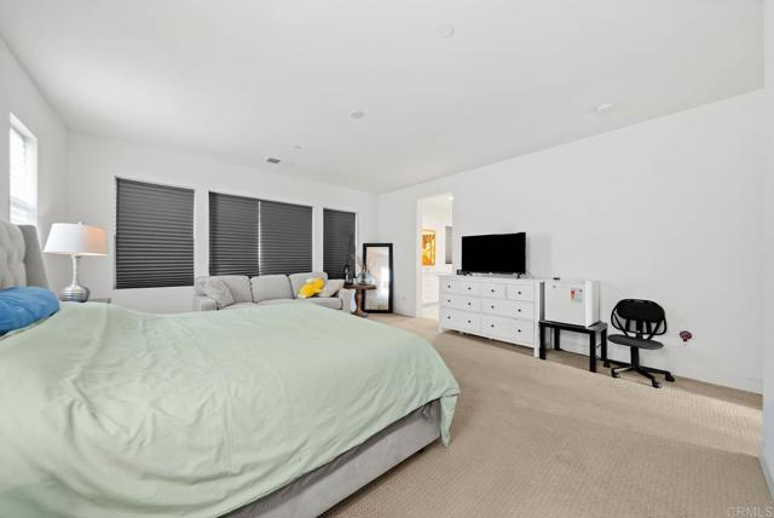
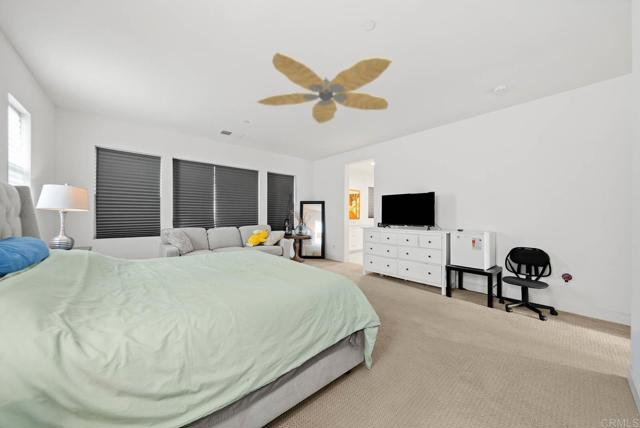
+ ceiling fan (323, 87)
